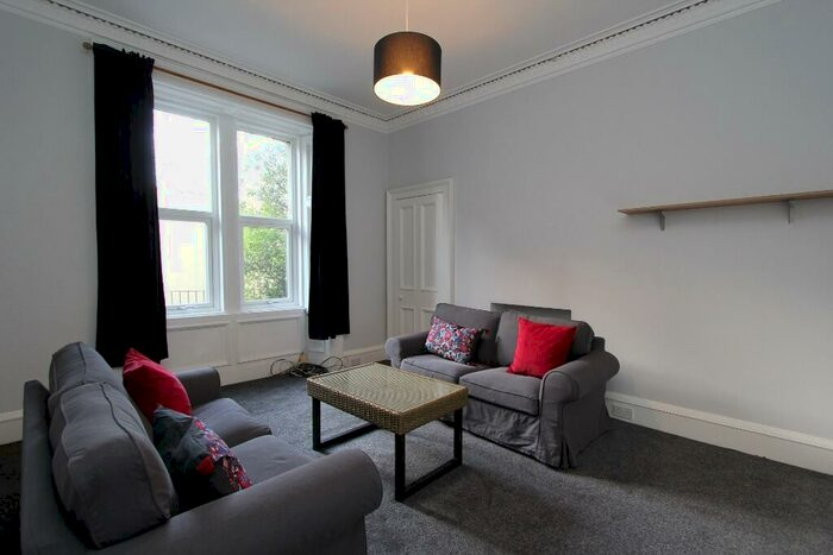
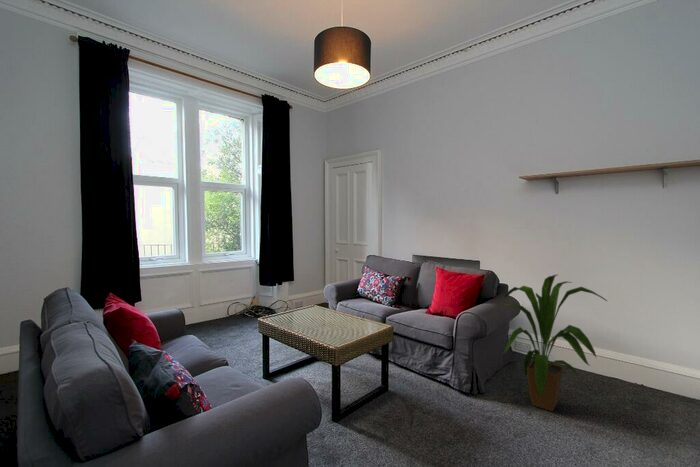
+ house plant (549, 334)
